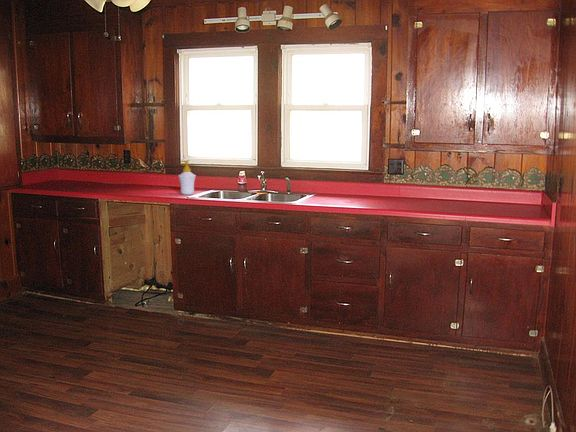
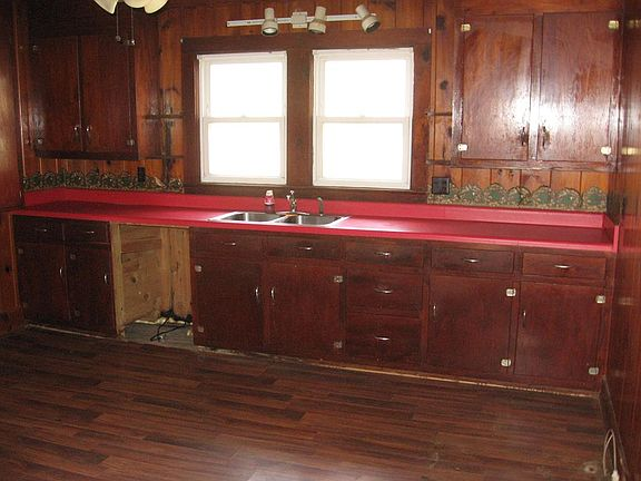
- soap bottle (187, 177)
